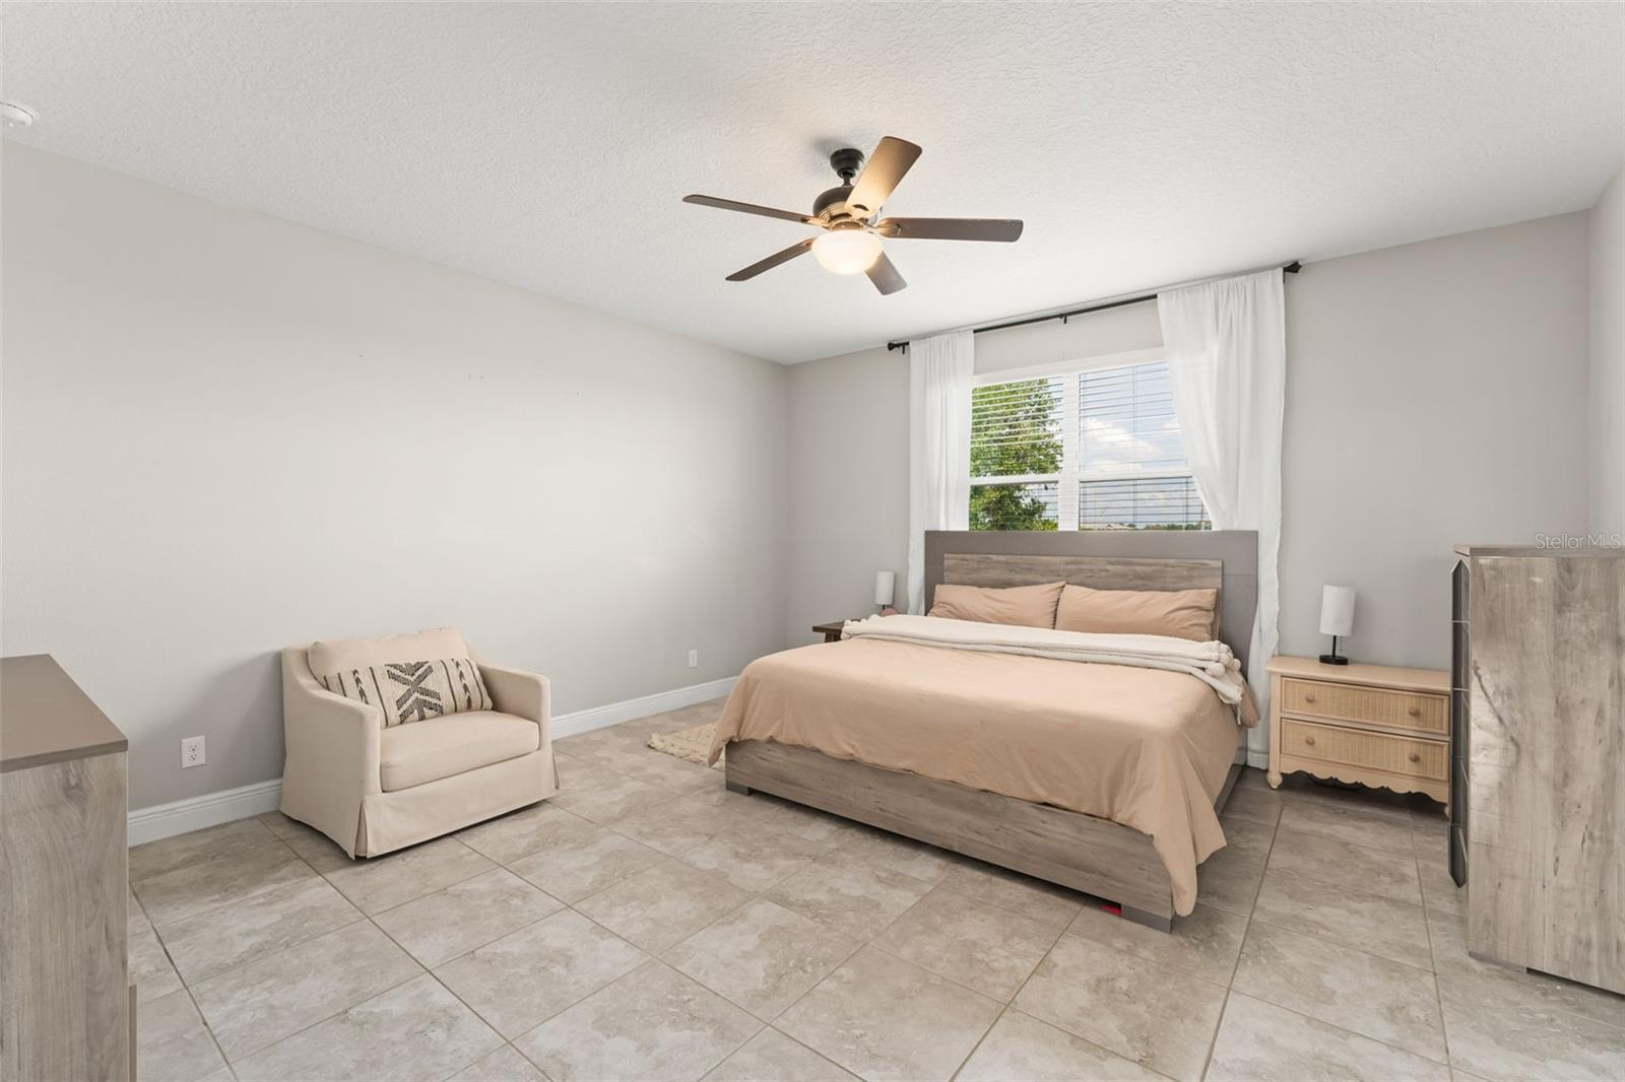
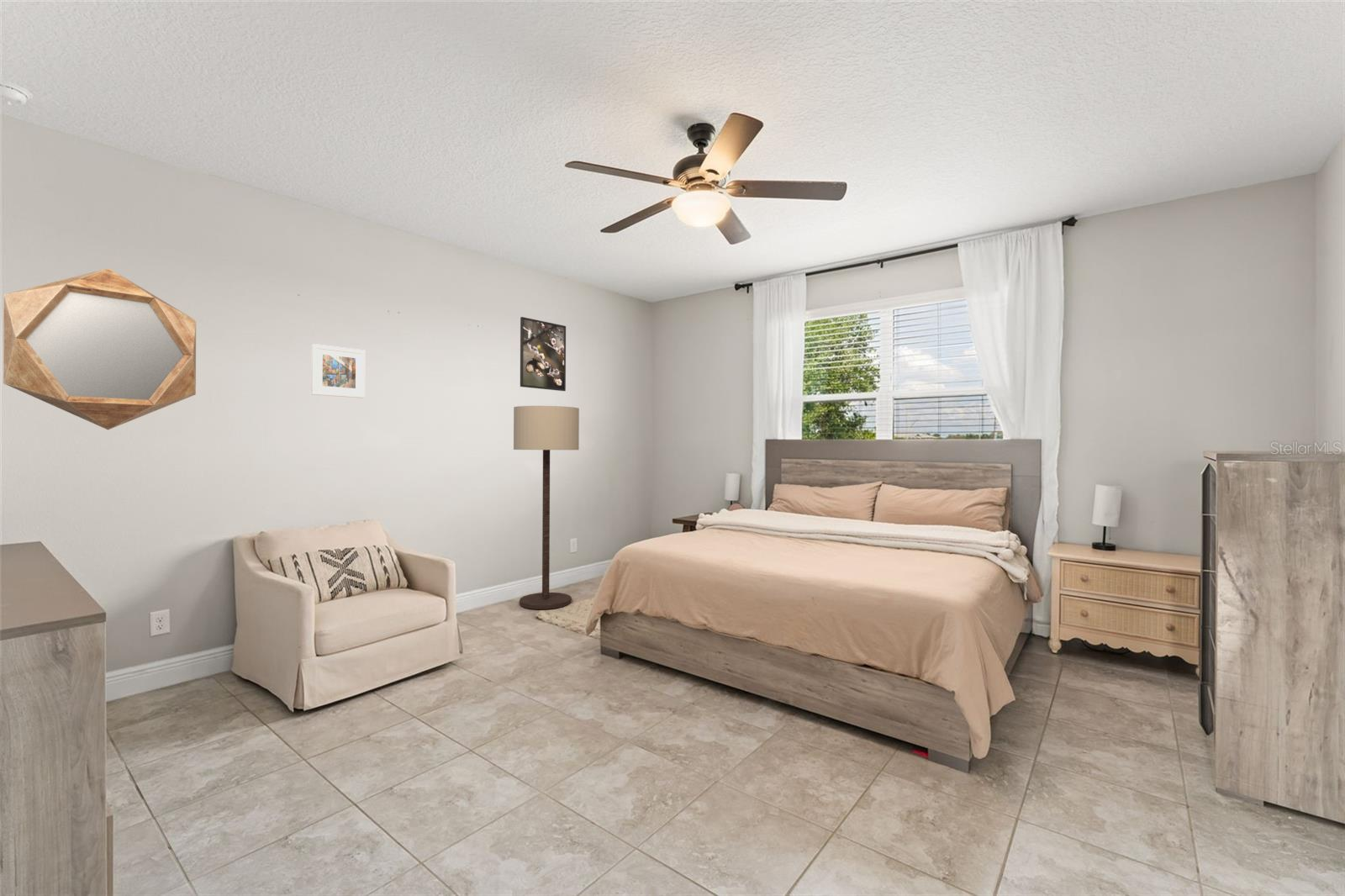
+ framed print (543, 355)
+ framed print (339, 372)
+ floor lamp (546, 505)
+ home mirror (109, 348)
